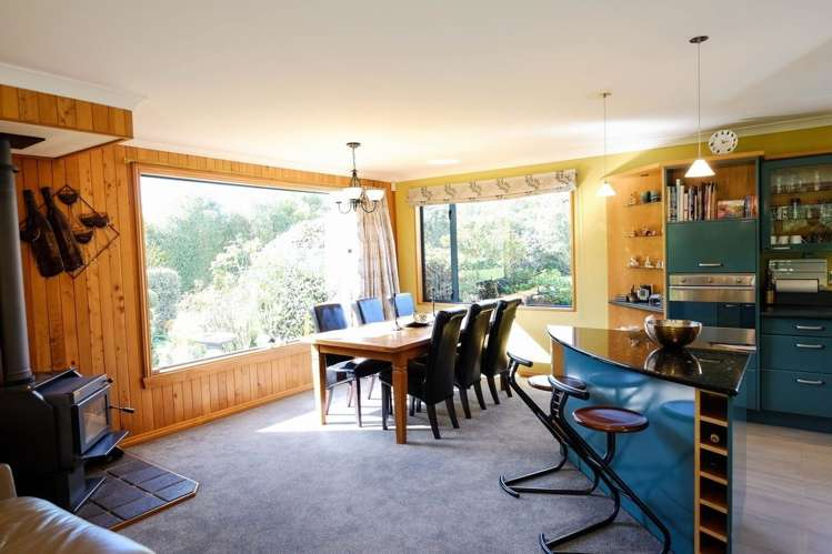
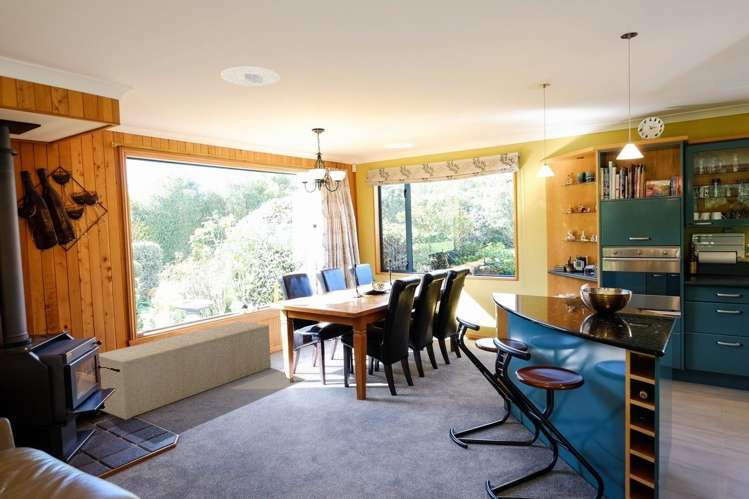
+ recessed light (250, 73)
+ storage bench (192, 361)
